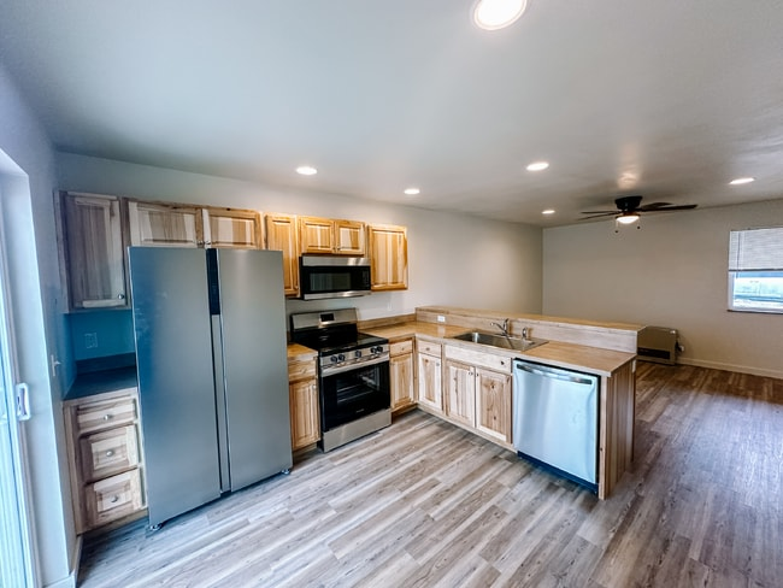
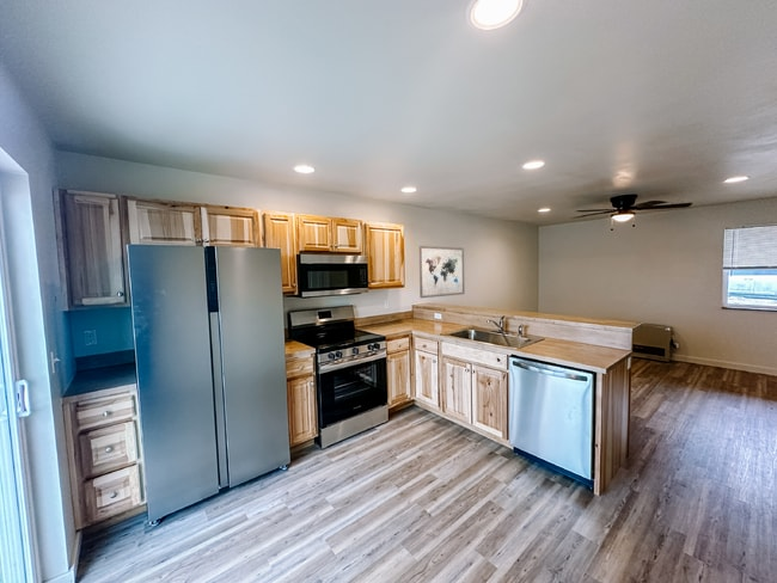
+ wall art (442, 271)
